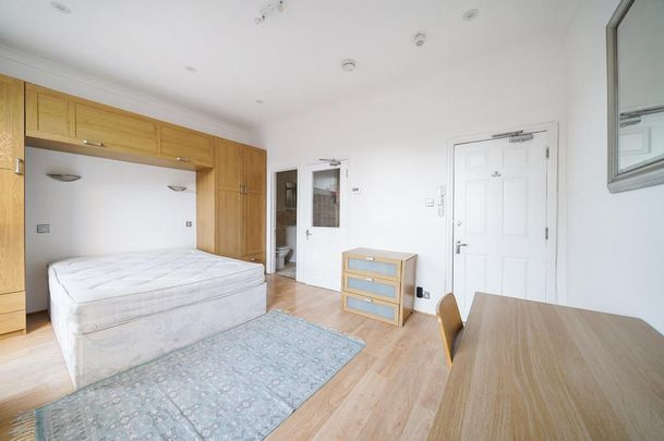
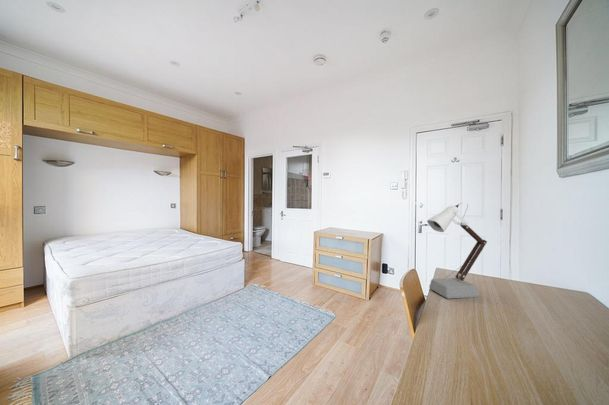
+ desk lamp (470, 252)
